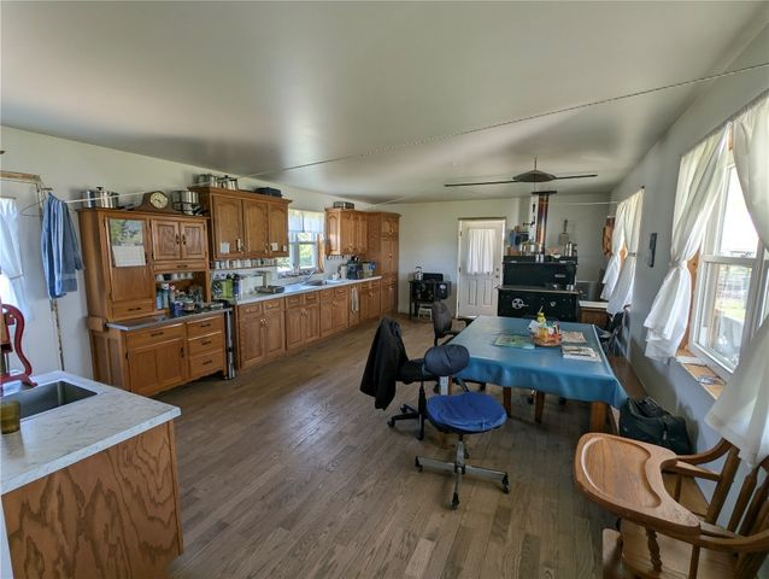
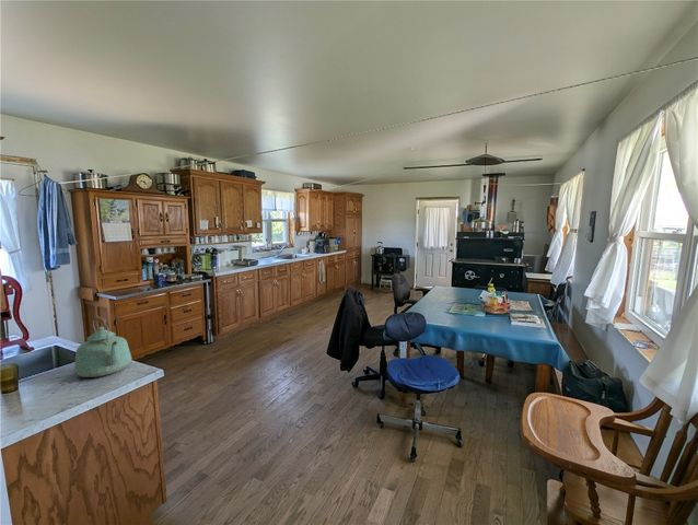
+ kettle (104, 343)
